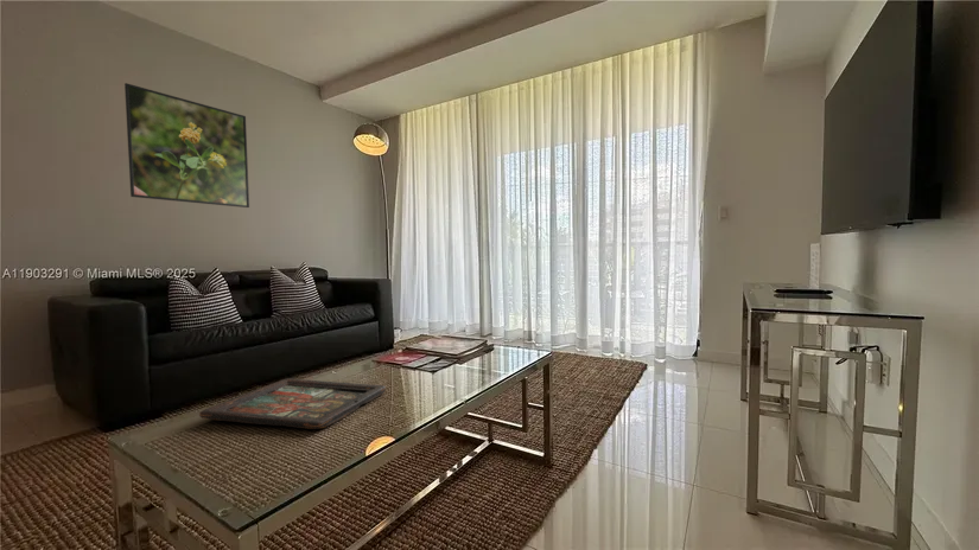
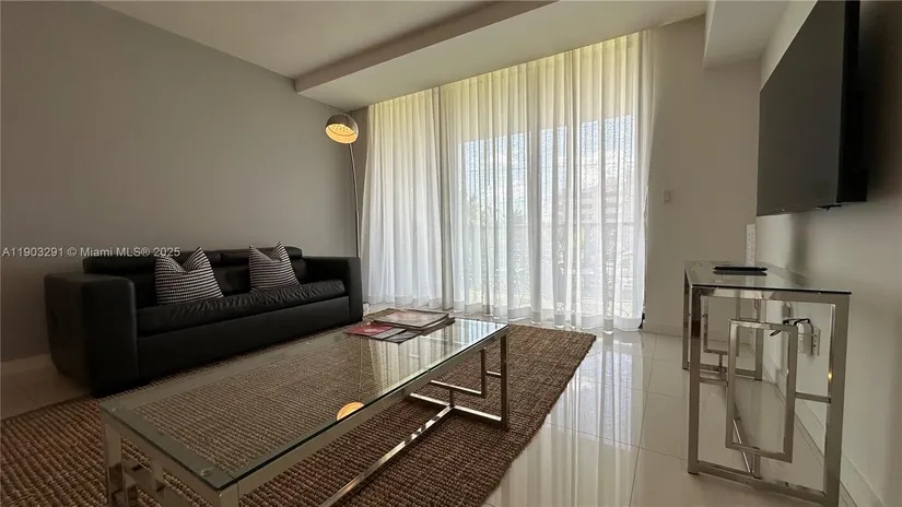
- decorative tray (300, 401)
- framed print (193, 152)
